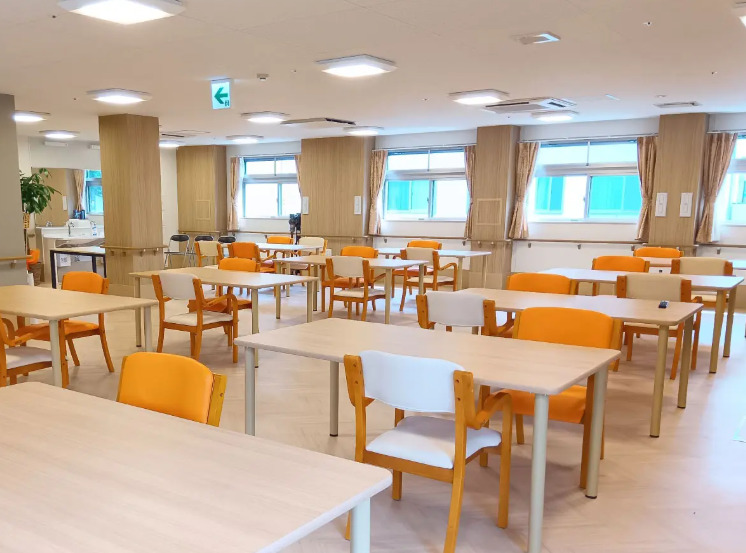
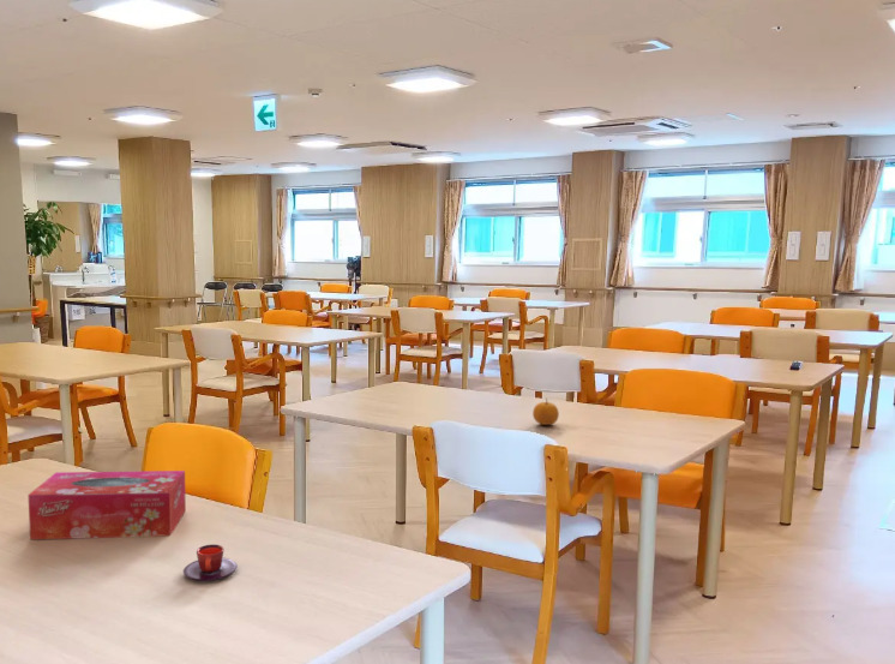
+ fruit (545, 411)
+ teacup (210, 561)
+ tissue box (110, 503)
